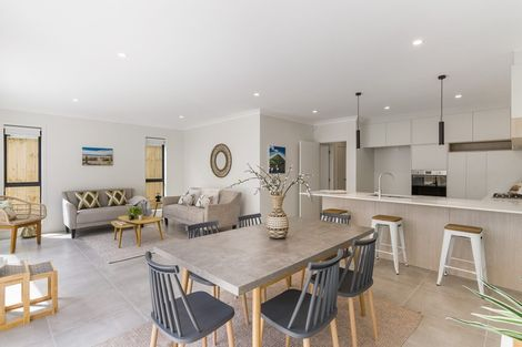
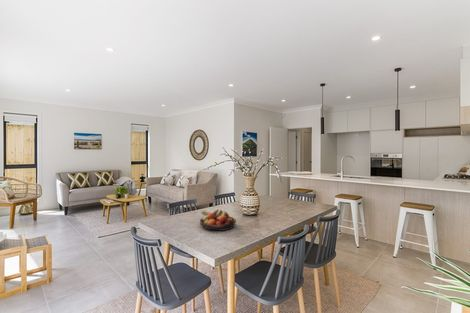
+ fruit bowl (217, 218)
